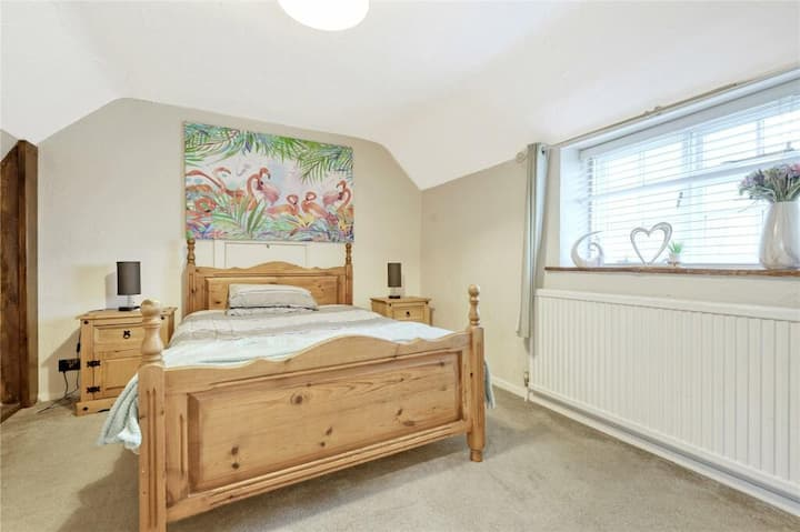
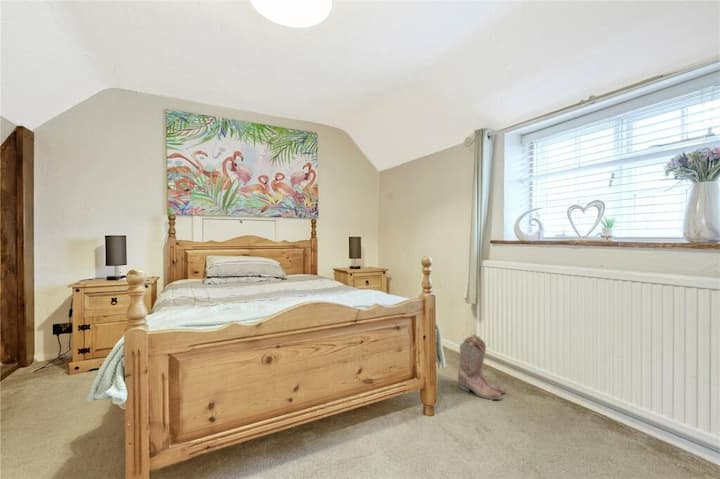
+ boots (481, 364)
